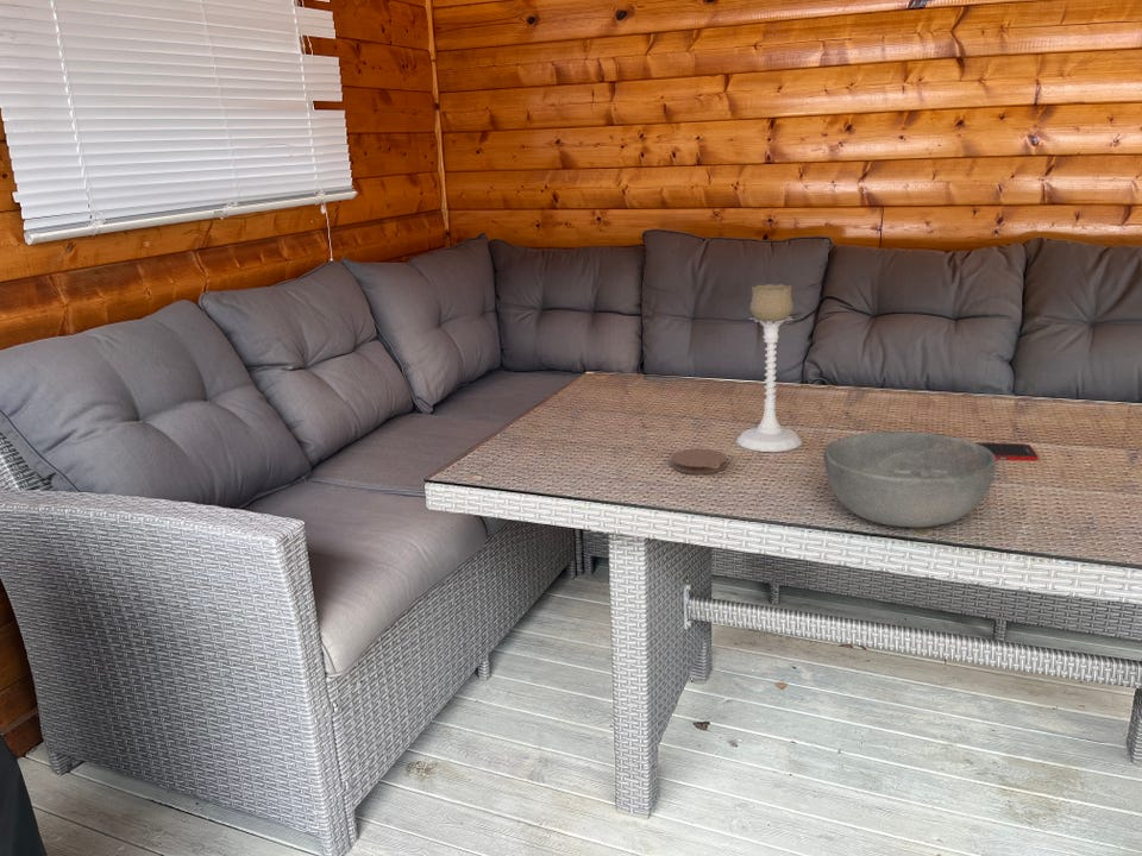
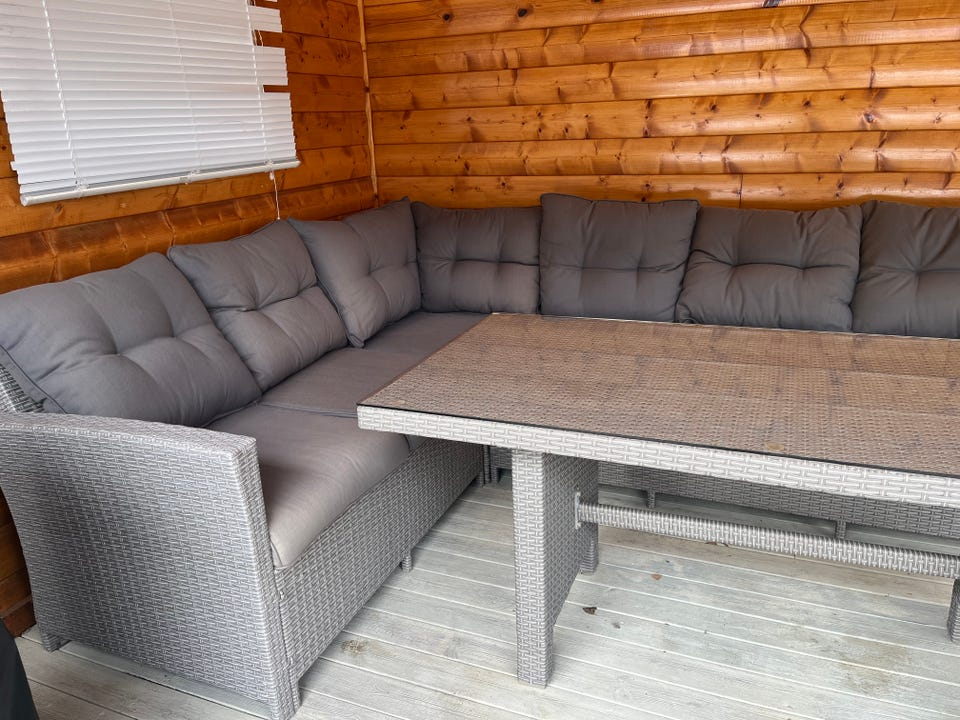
- bowl (905, 482)
- coaster (698, 460)
- cell phone (989, 449)
- candle holder (770, 366)
